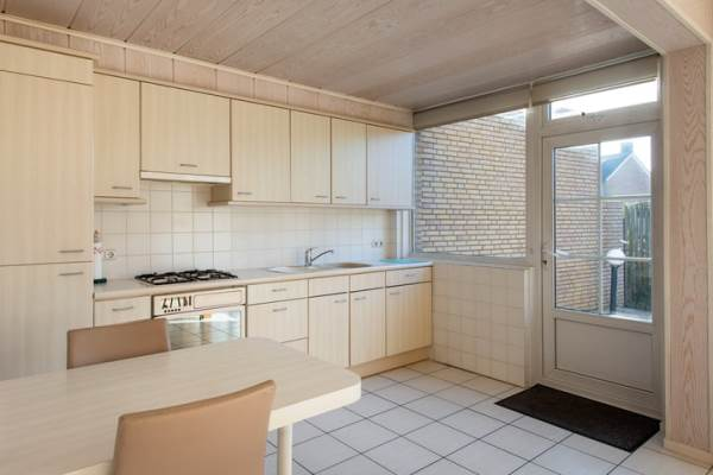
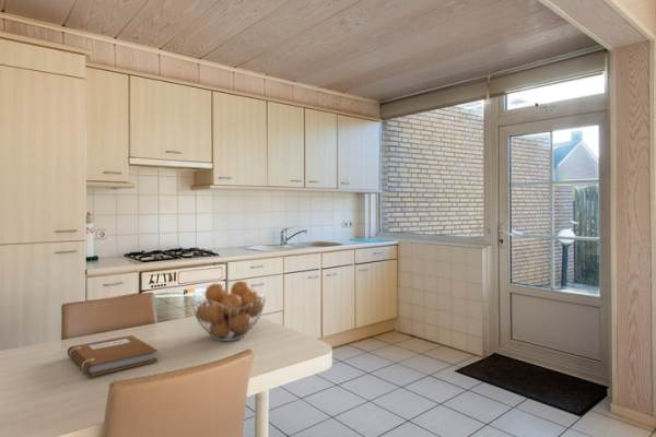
+ notebook (110, 353)
+ fruit basket (229, 309)
